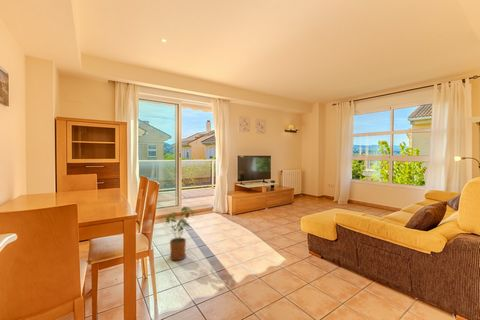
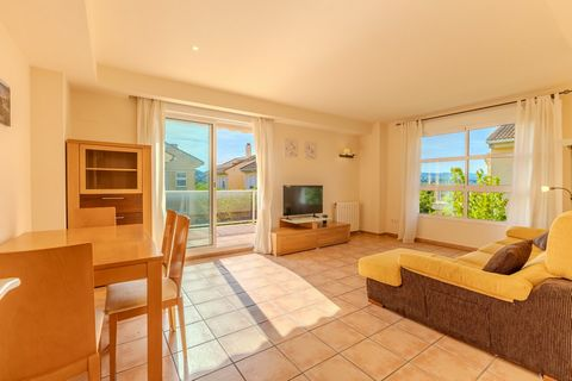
- house plant (179, 233)
